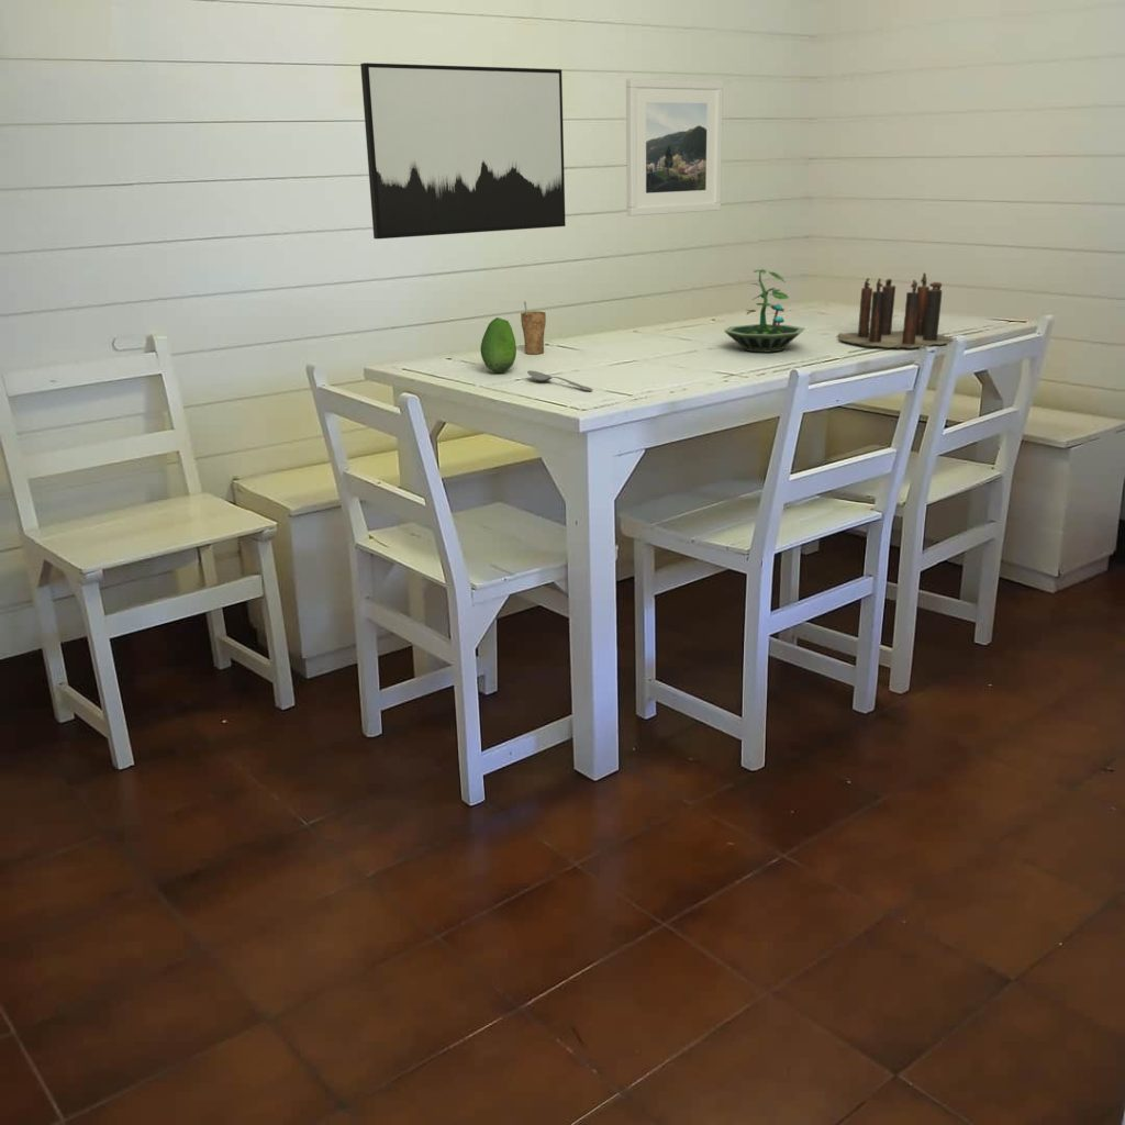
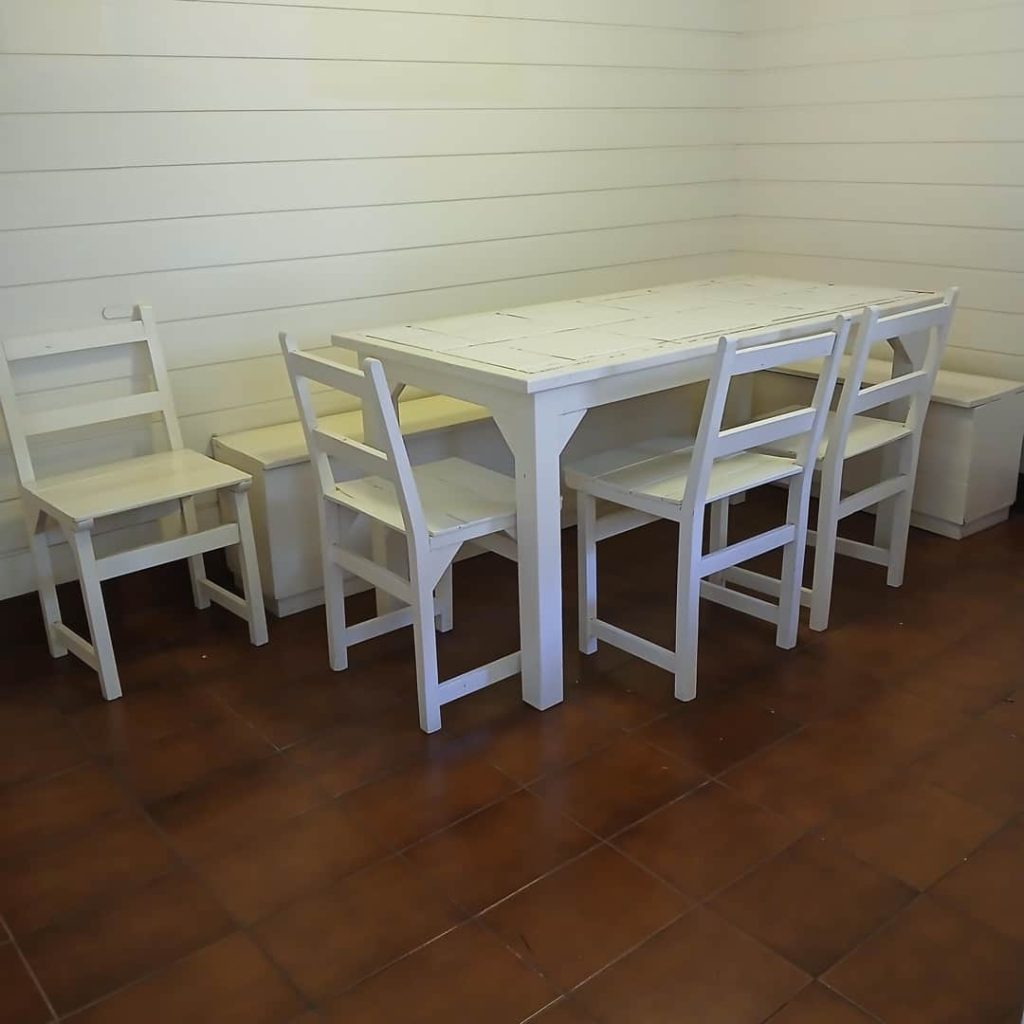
- candle (889, 307)
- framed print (675, 147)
- fruit (498, 344)
- terrarium (764, 287)
- cup (533, 327)
- wall art (470, 151)
- spoon (559, 378)
